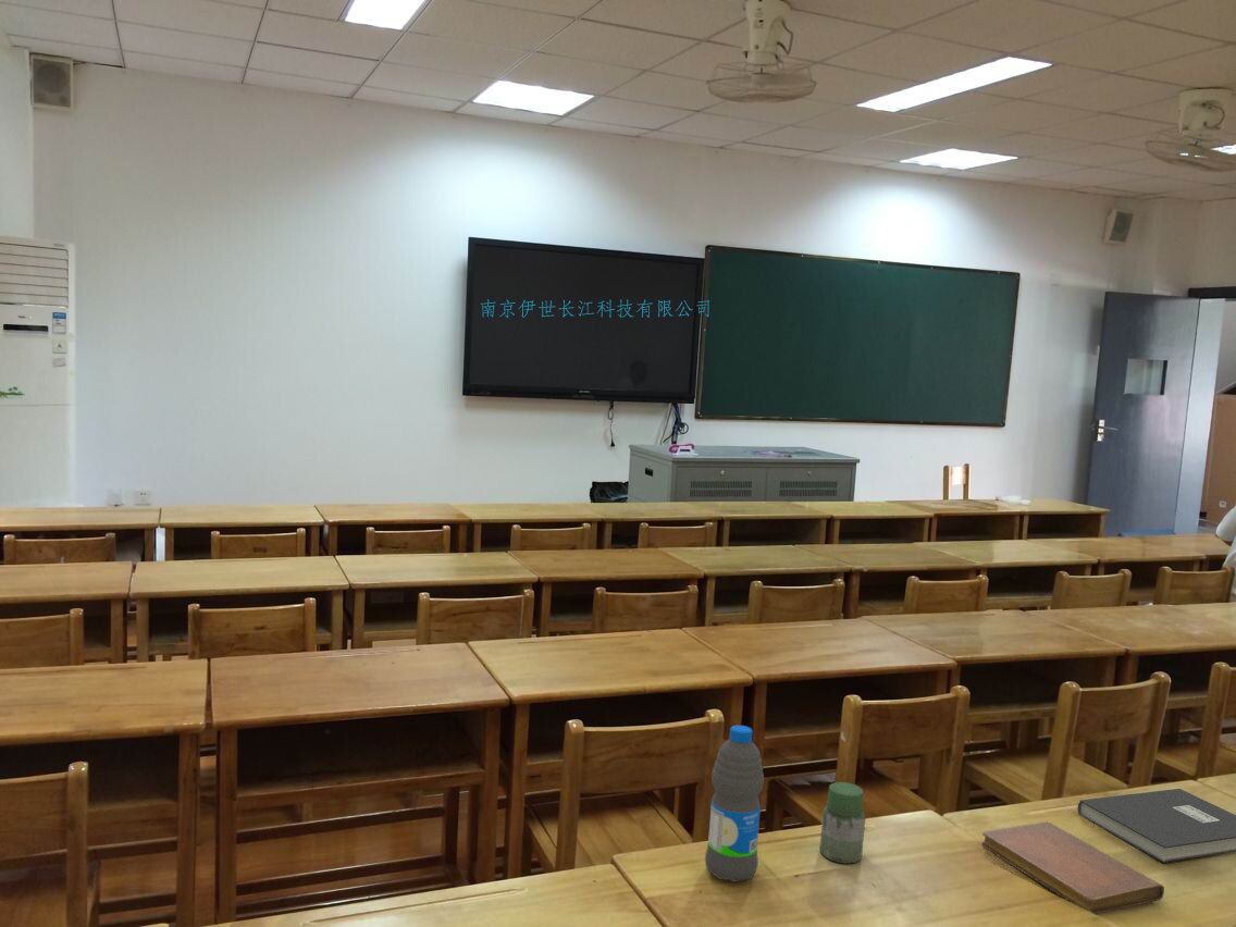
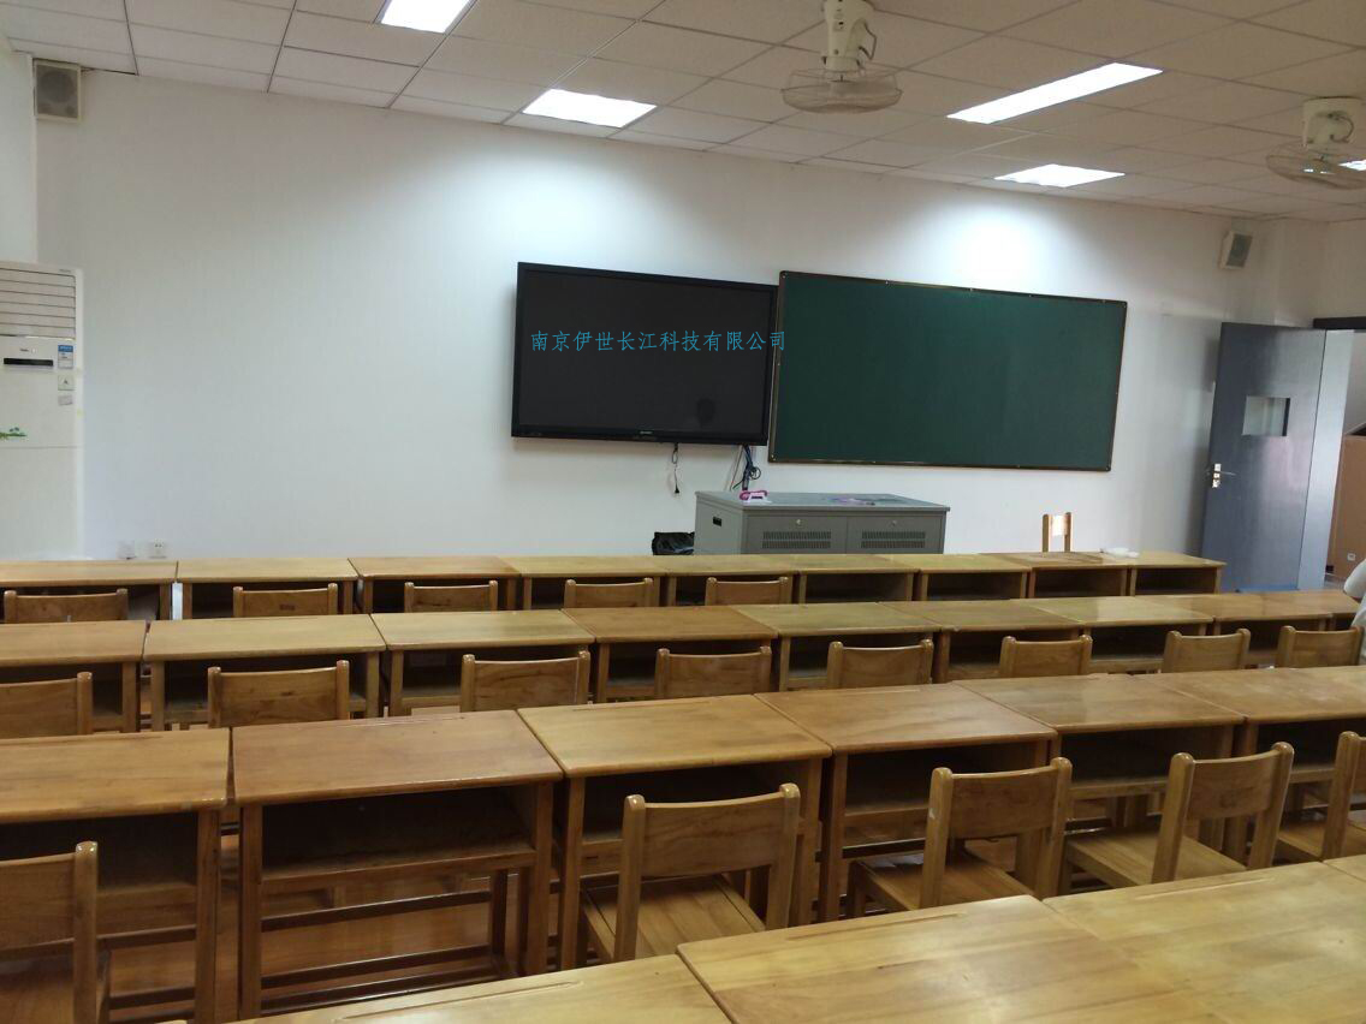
- notebook (1067, 864)
- water bottle (736, 800)
- jar (843, 820)
- book (1171, 821)
